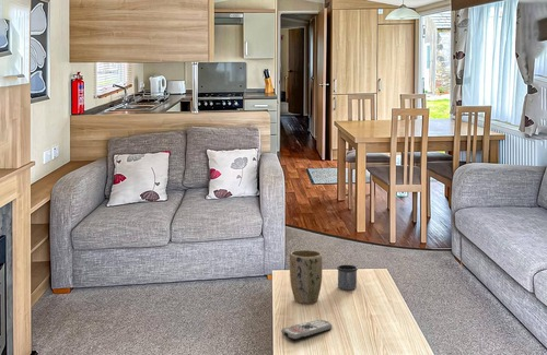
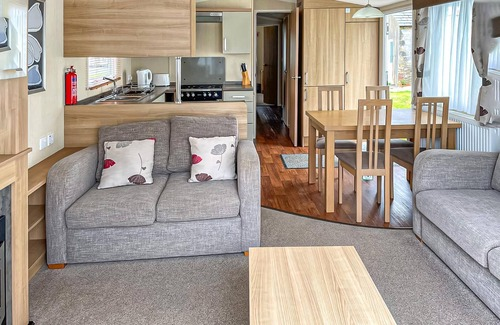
- plant pot (305, 276)
- remote control (307, 329)
- mug (347, 277)
